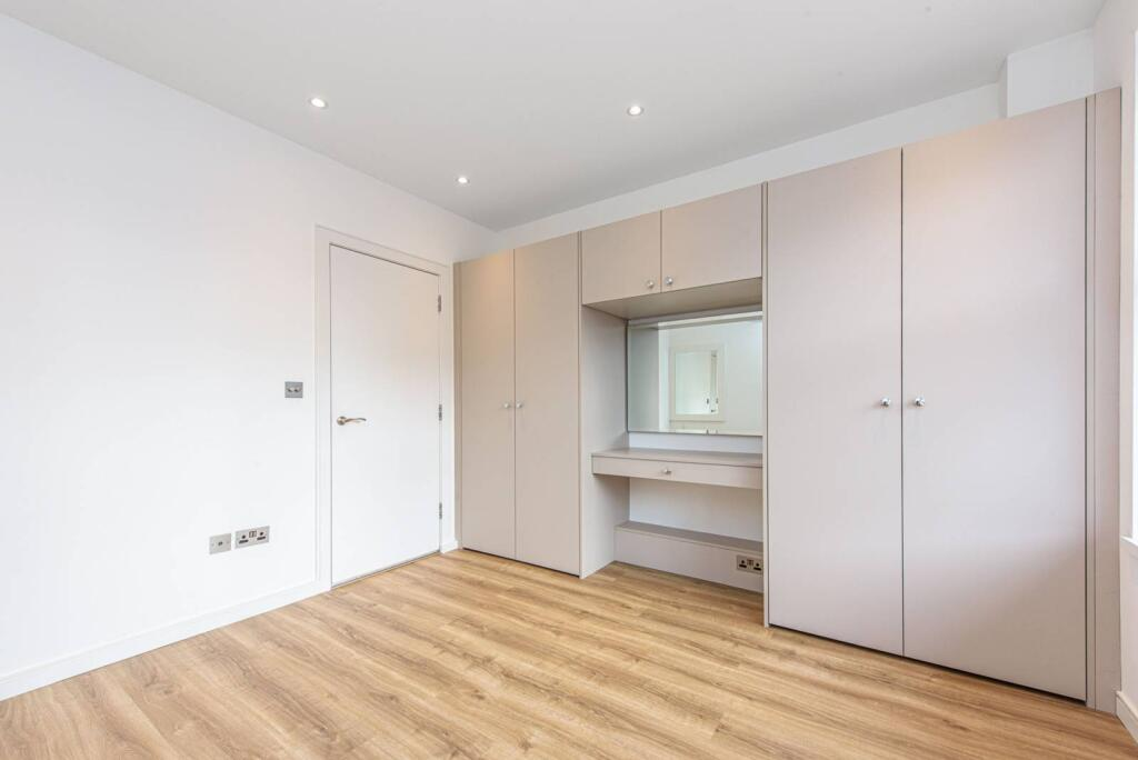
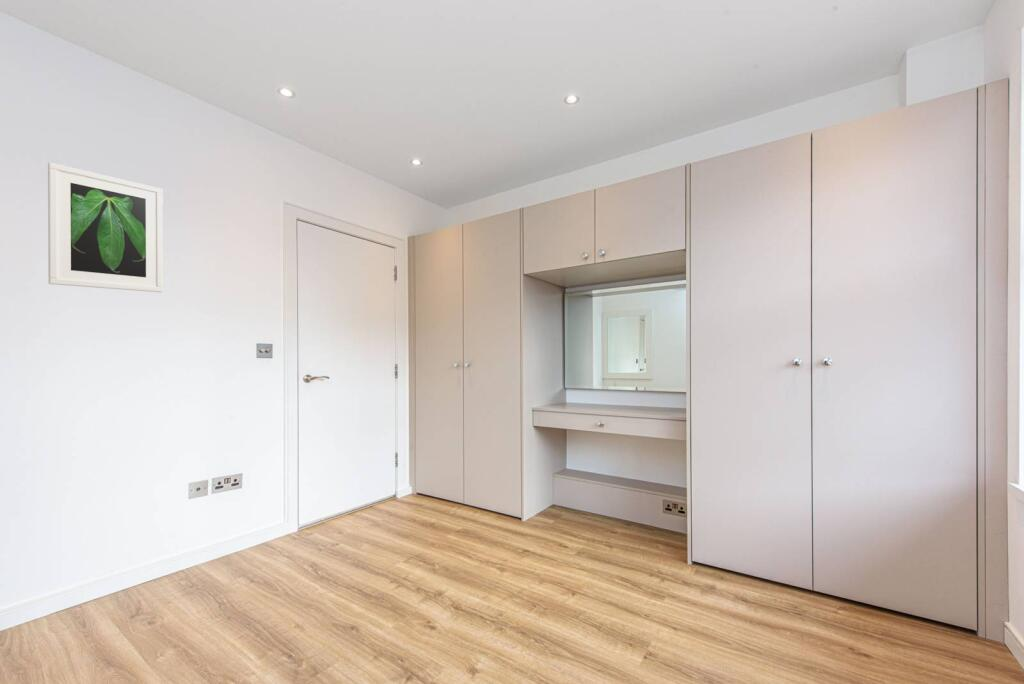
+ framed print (109, 232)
